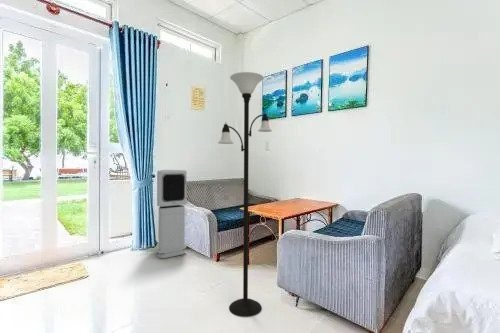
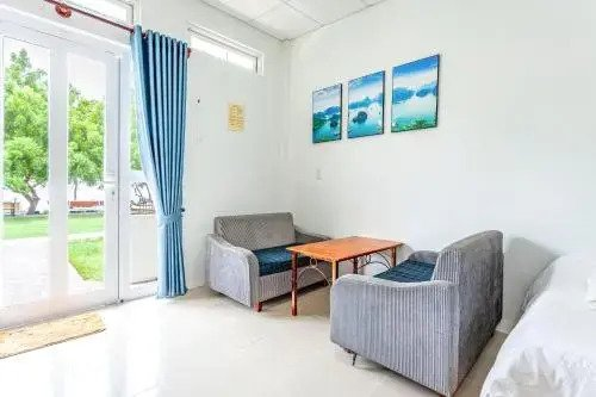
- air purifier (168, 211)
- floor lamp (246, 193)
